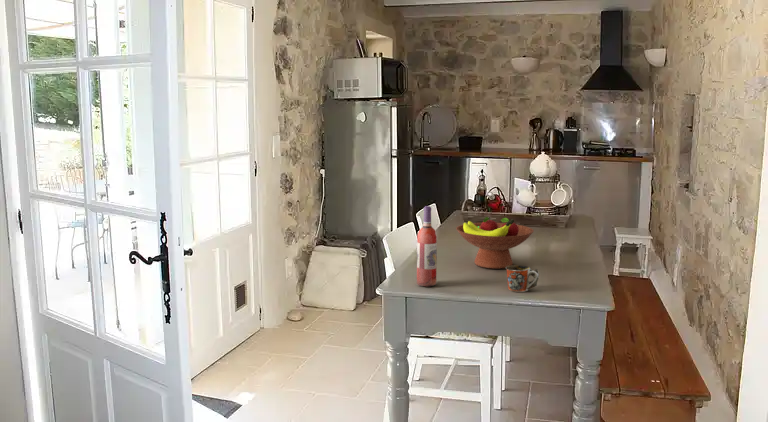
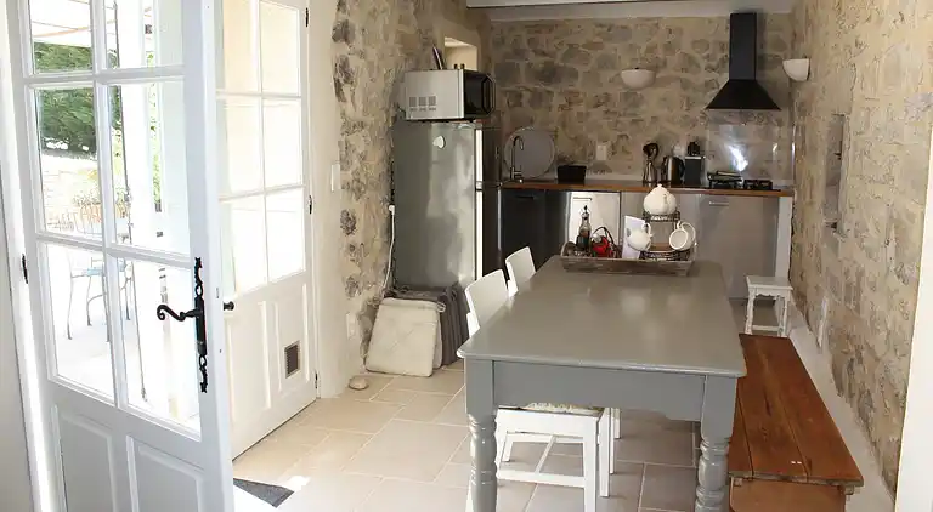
- mug (521, 278)
- fruit bowl (494, 240)
- wine bottle (427, 245)
